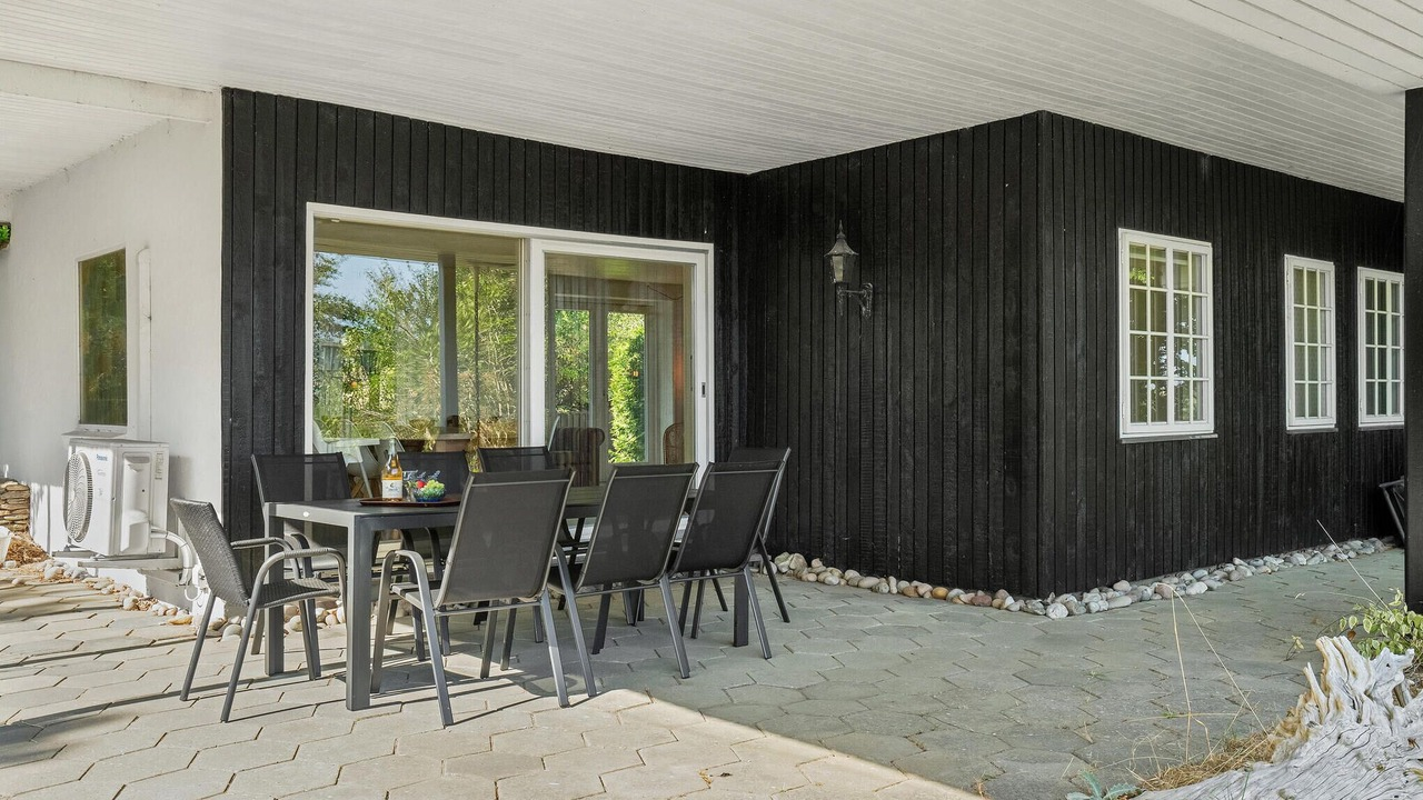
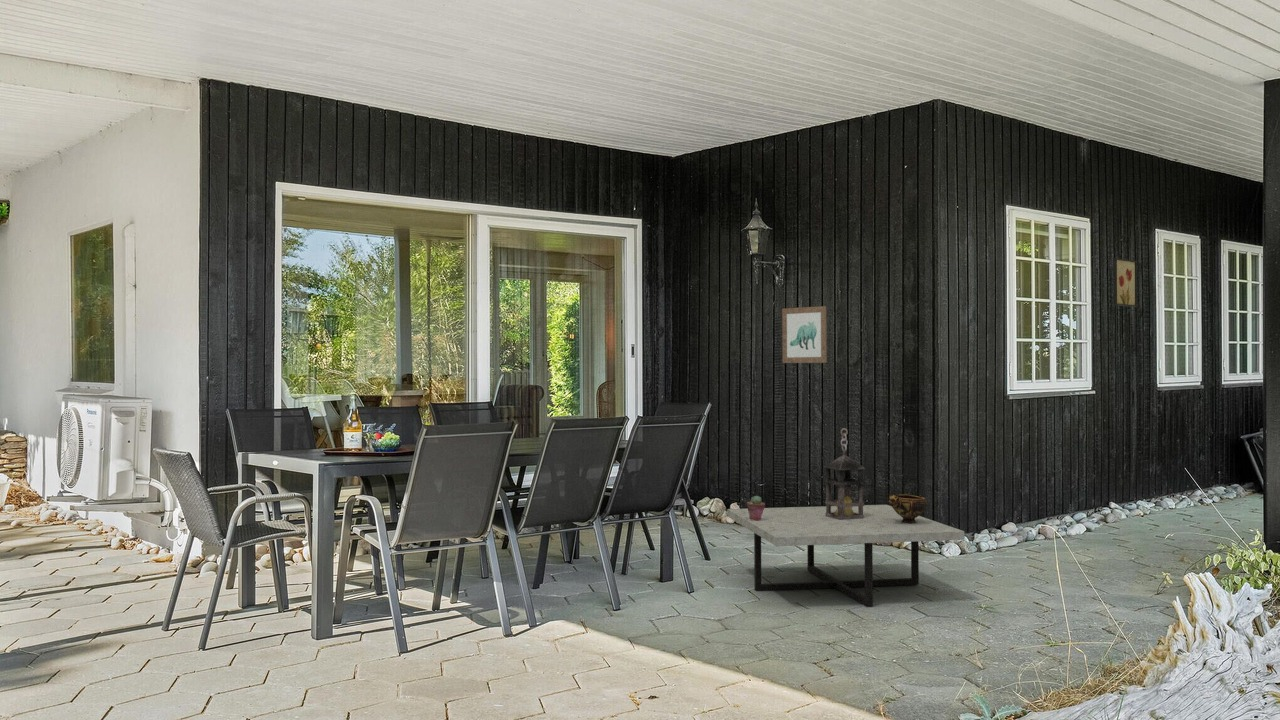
+ potted succulent (755, 507)
+ coffee table (837, 543)
+ ceramic bowl (906, 507)
+ lantern (844, 472)
+ wall art (1124, 282)
+ wall art (804, 335)
